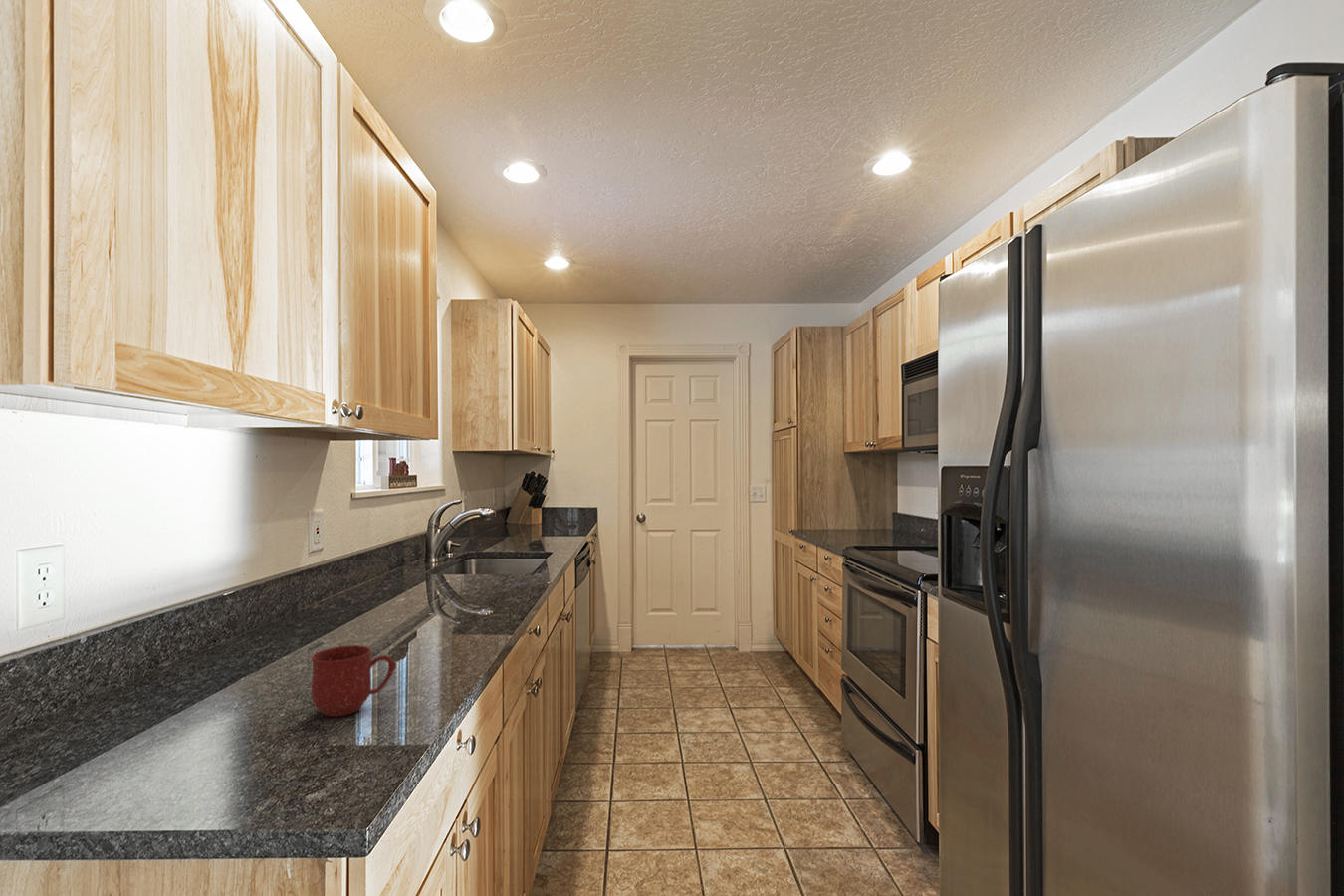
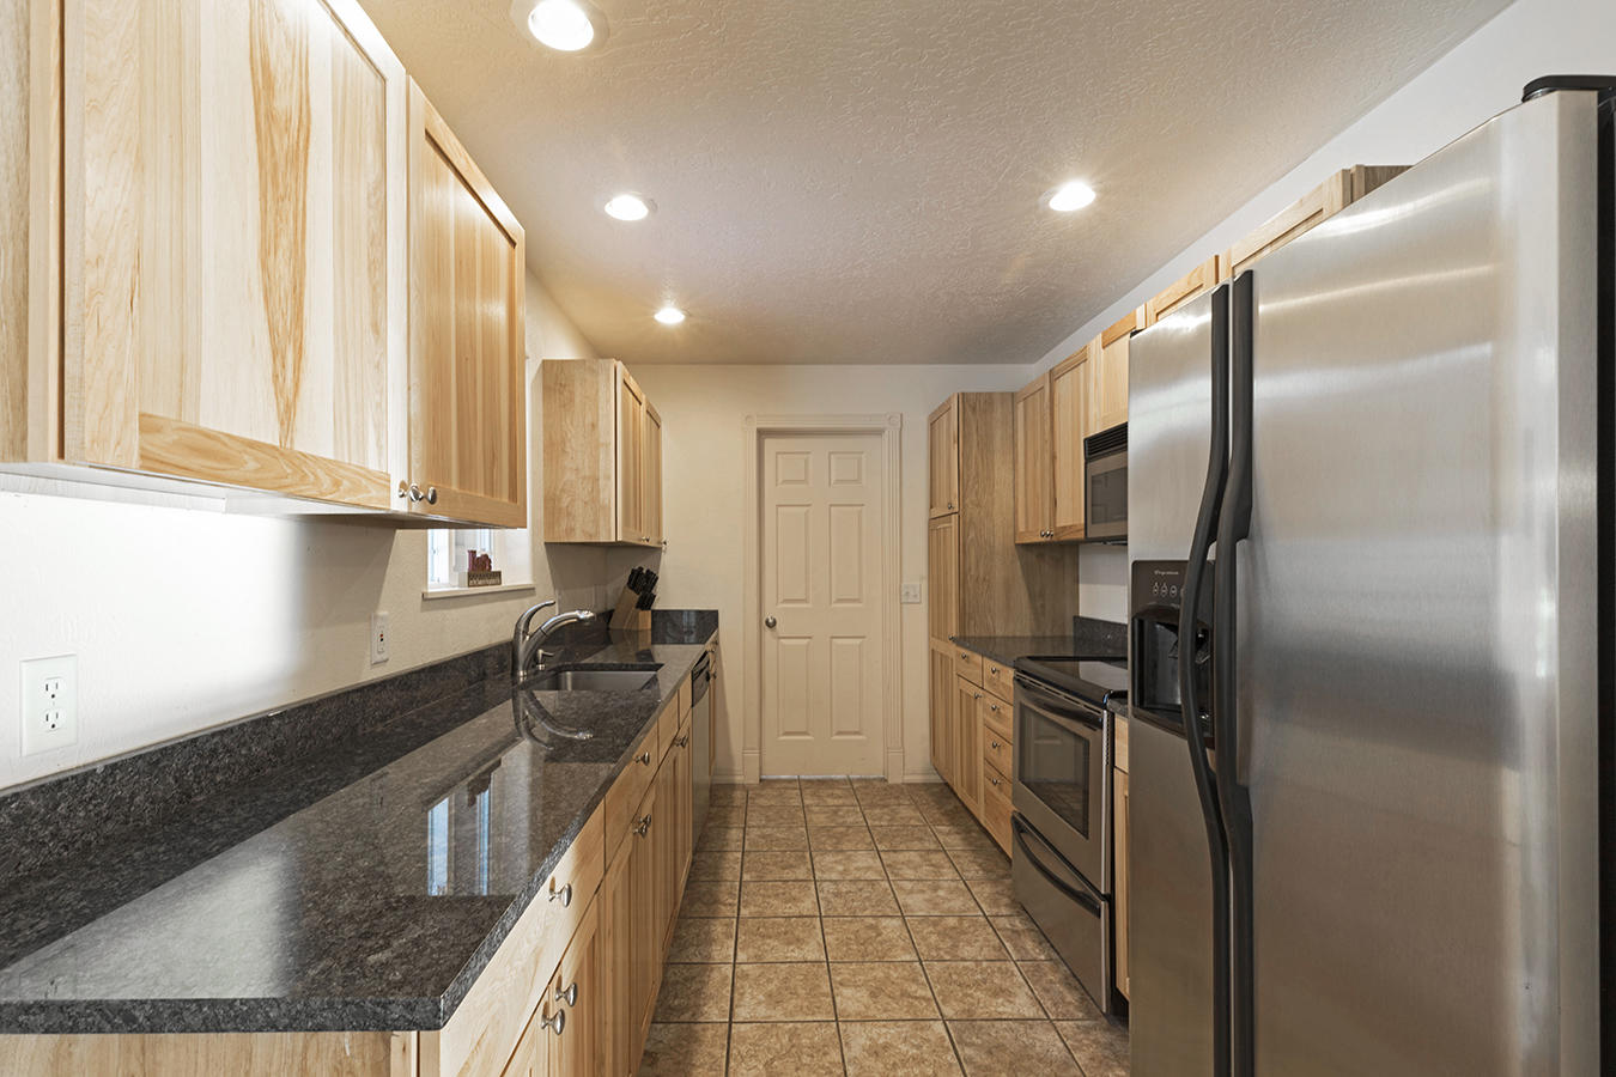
- mug (353, 679)
